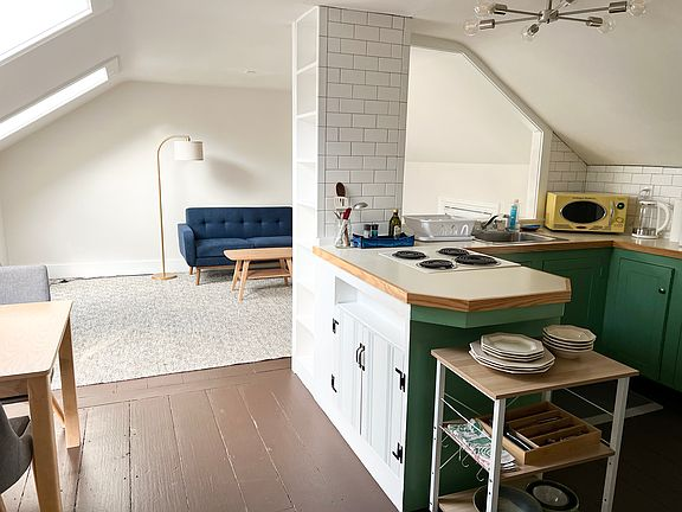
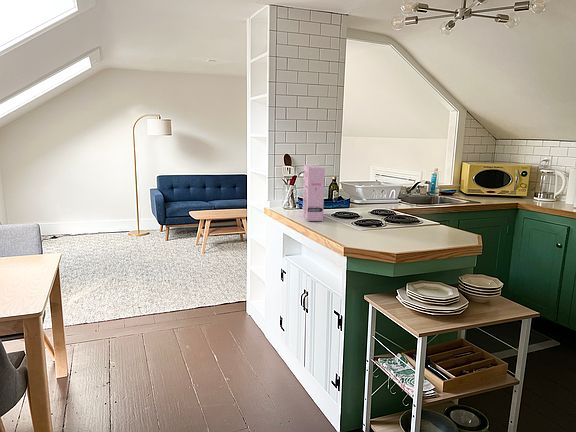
+ cereal box (313, 191)
